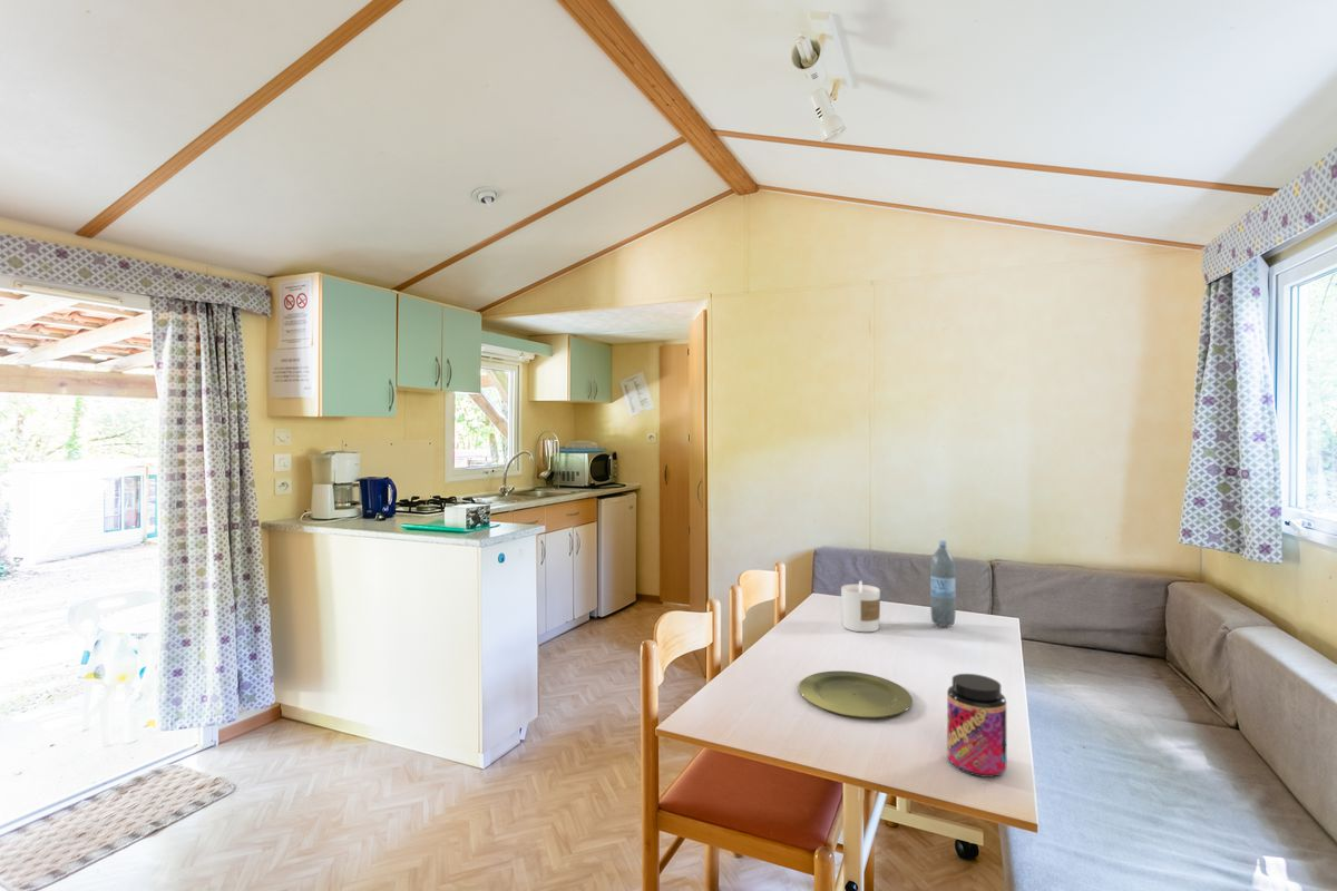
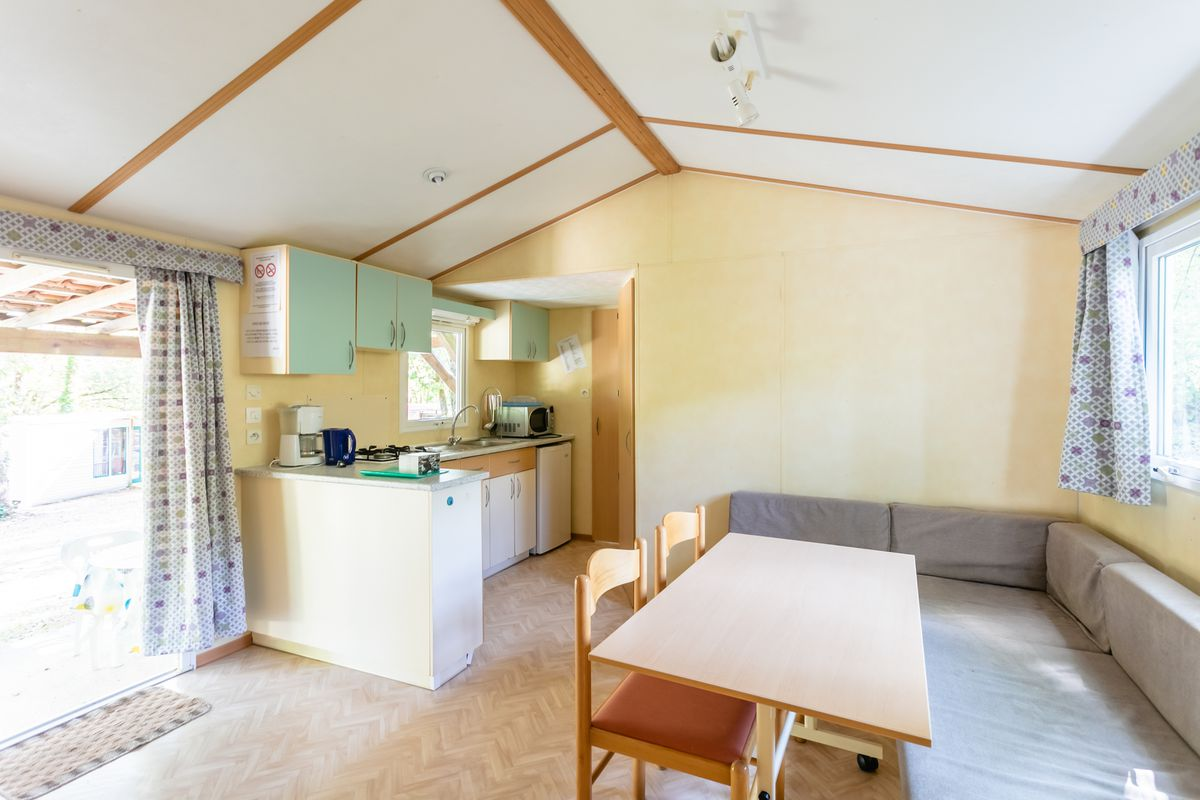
- candle (860, 604)
- jar (976, 723)
- water bottle (943, 582)
- plate (853, 693)
